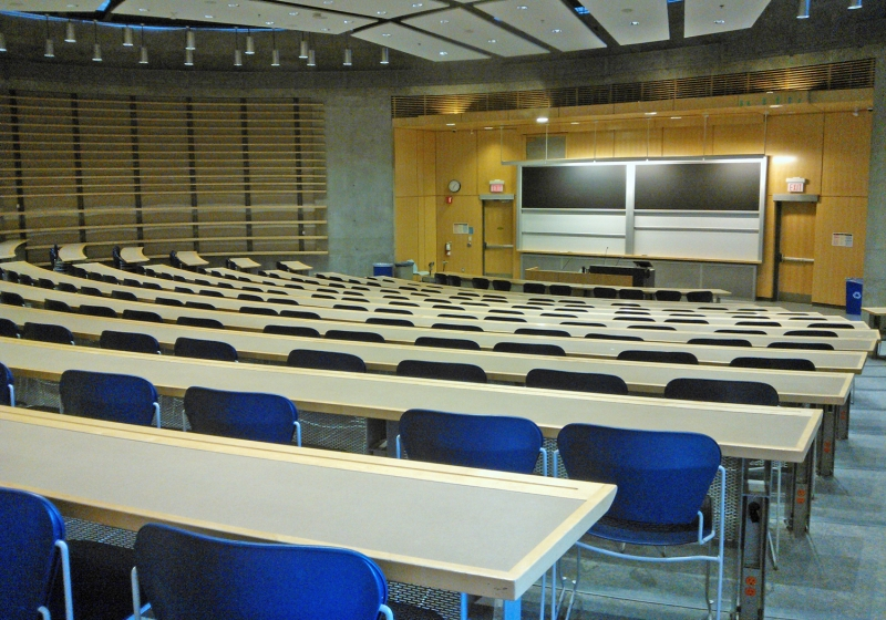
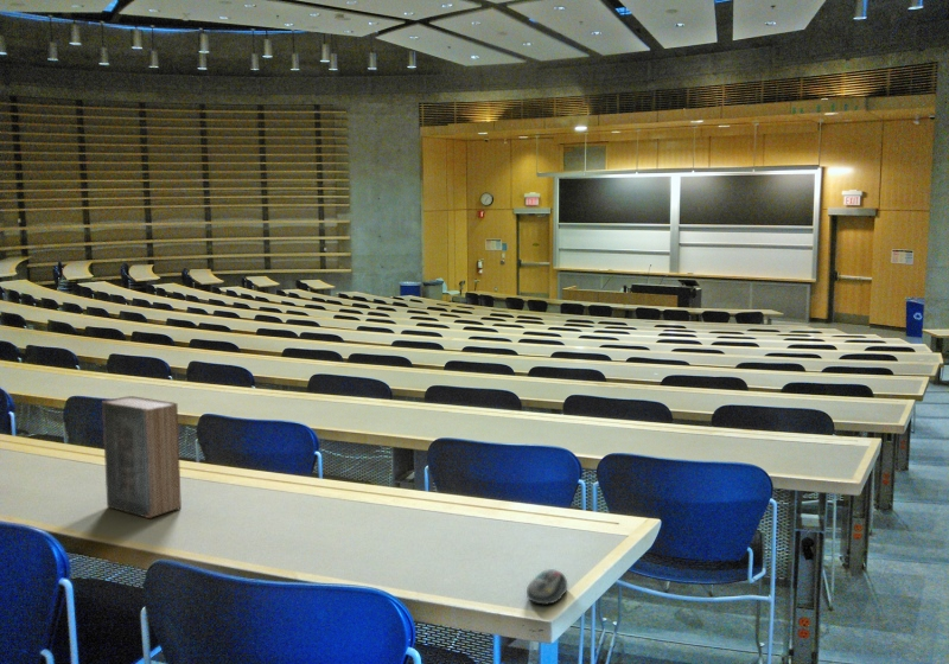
+ book (140, 454)
+ computer mouse (547, 583)
